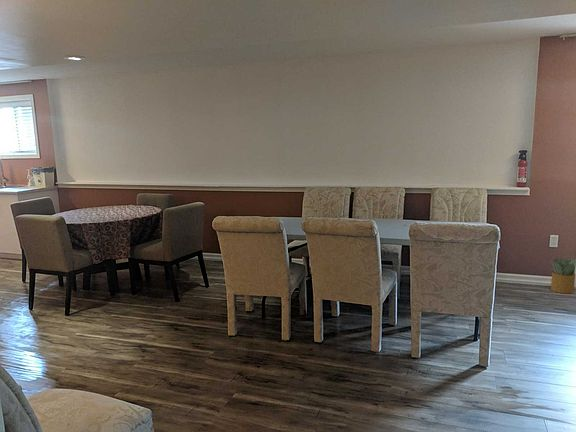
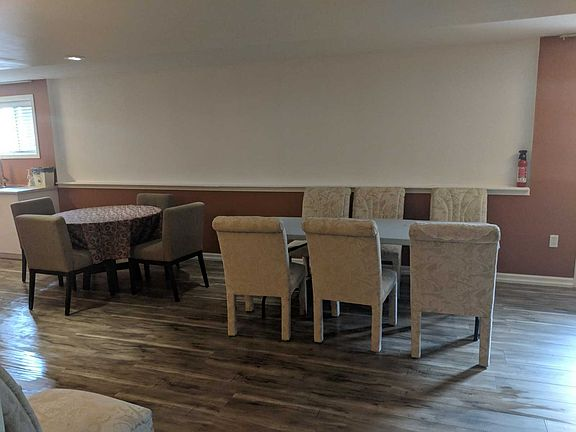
- potted plant (561, 274)
